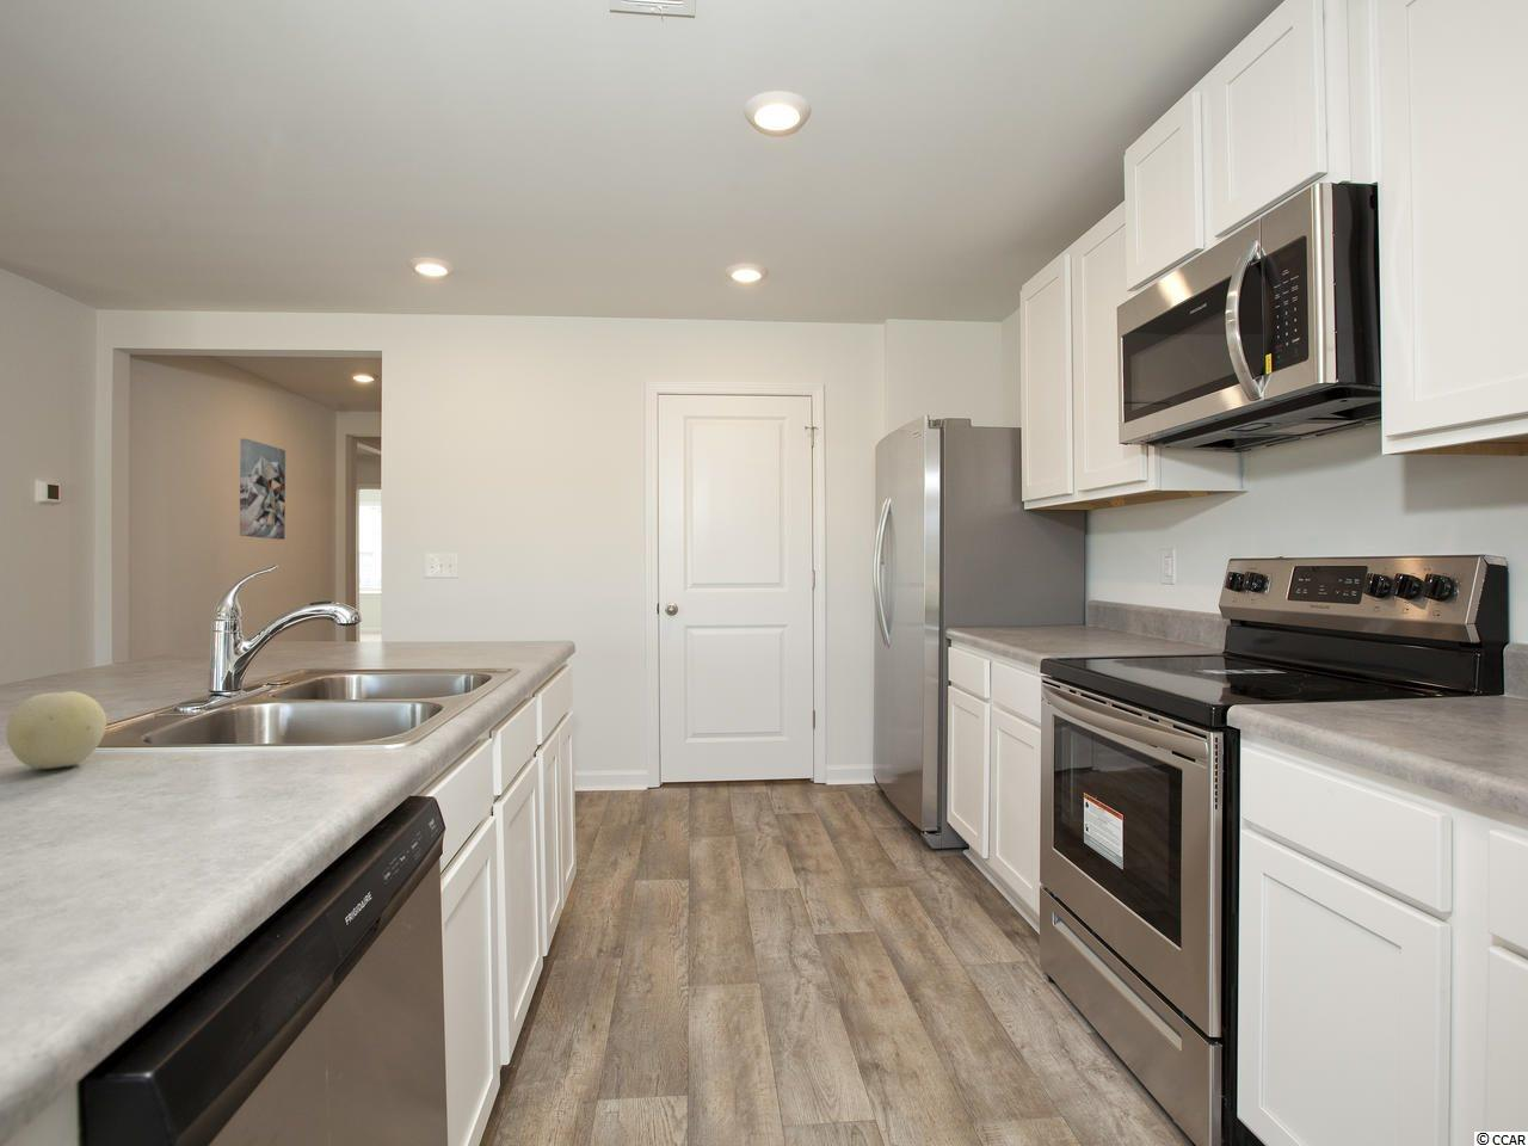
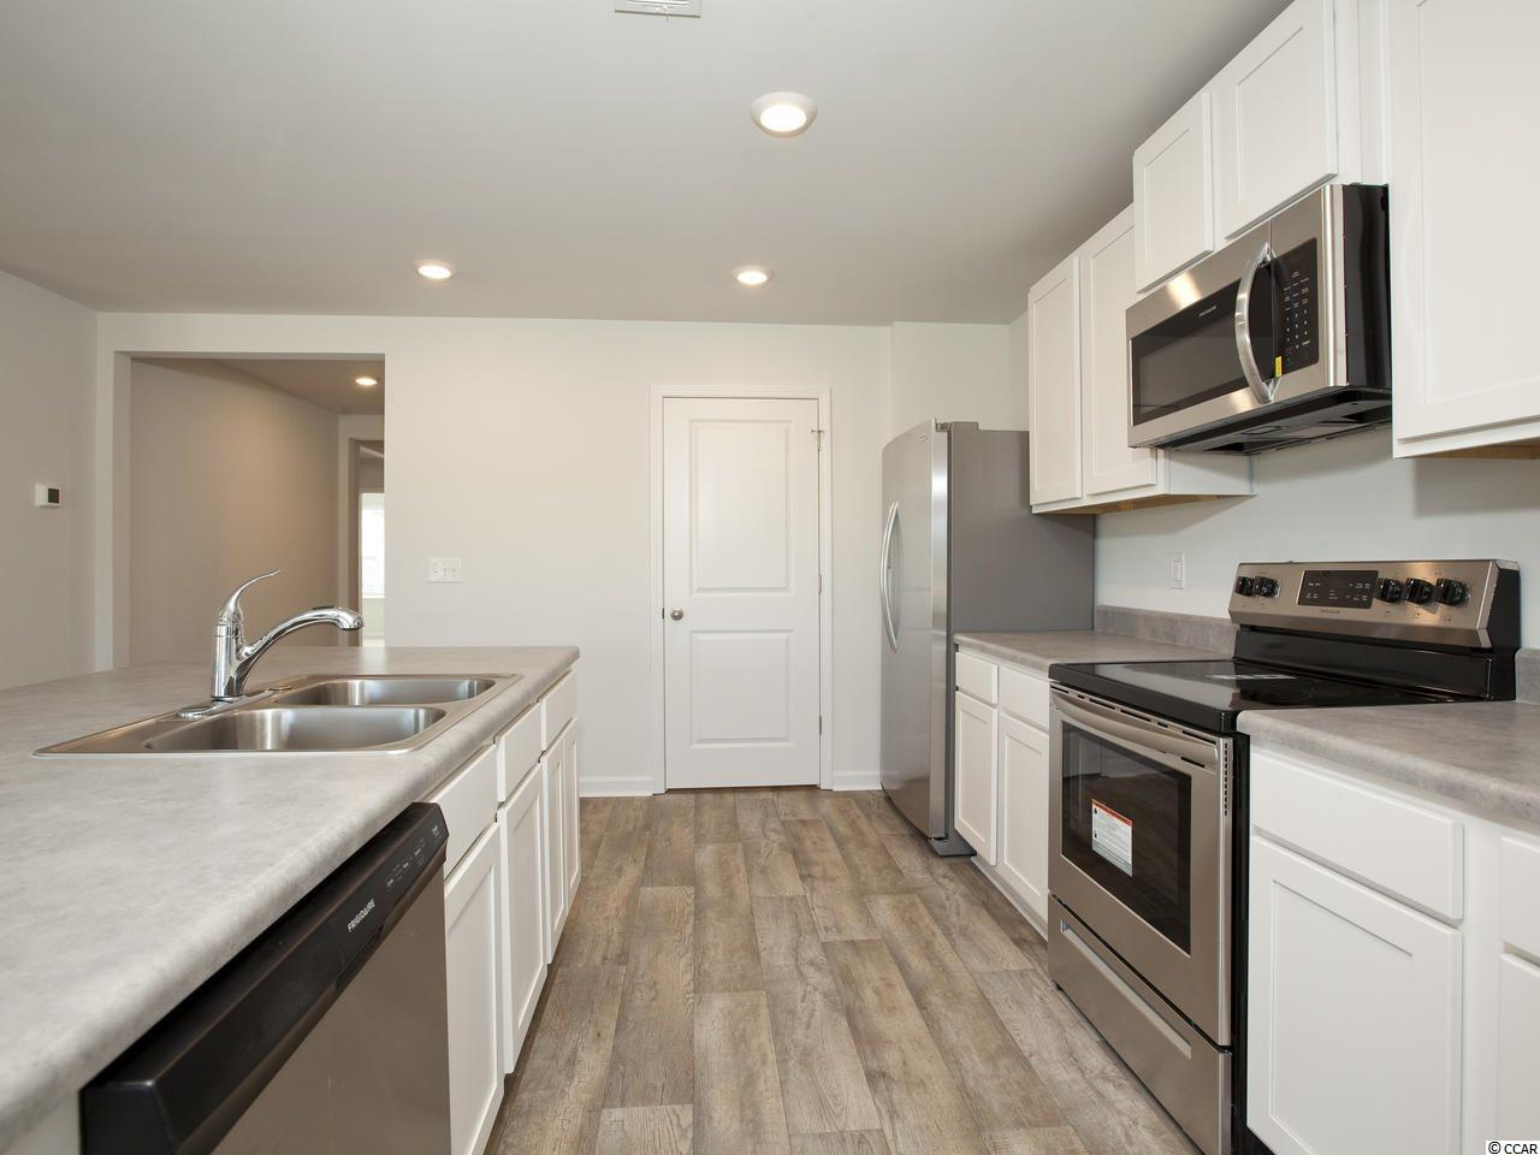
- wall art (262, 491)
- fruit (58, 728)
